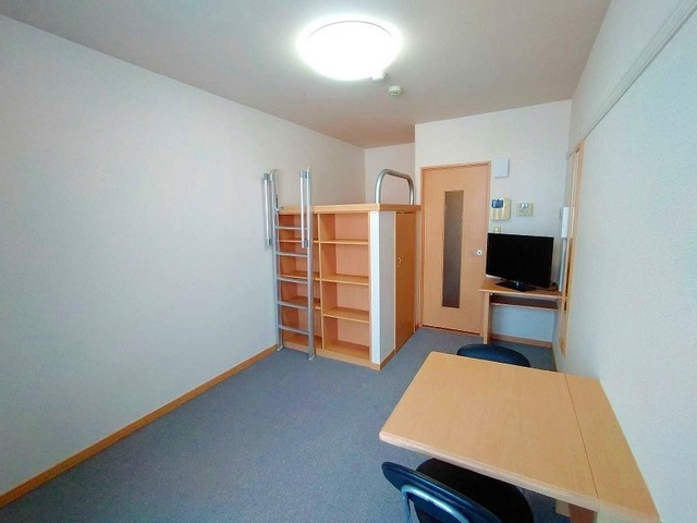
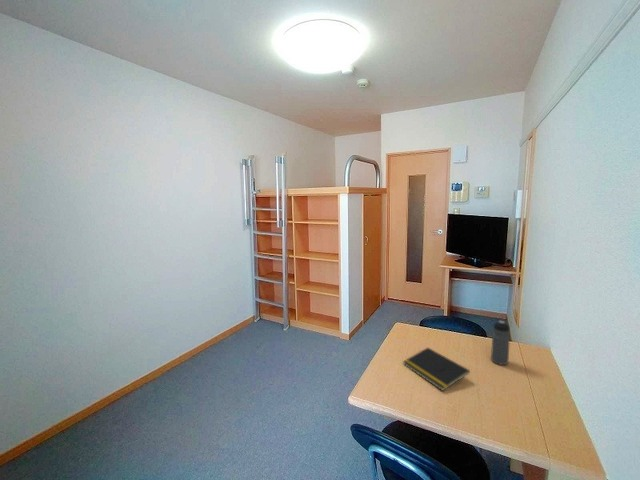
+ notepad (434, 366)
+ water bottle (500, 341)
